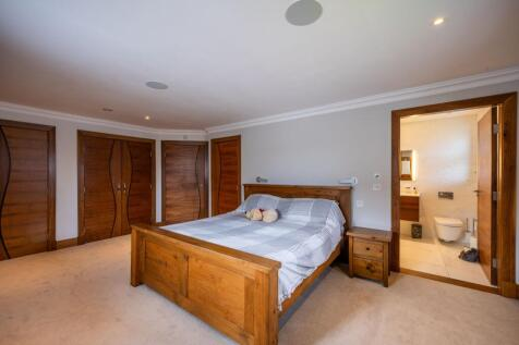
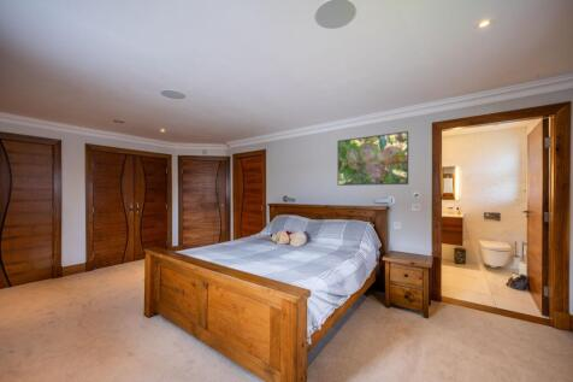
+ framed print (370, 160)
